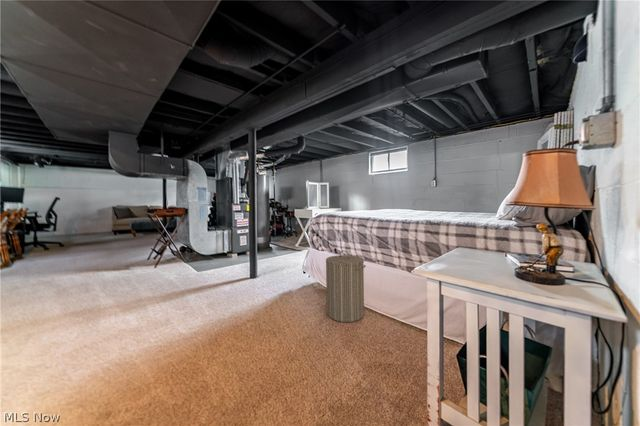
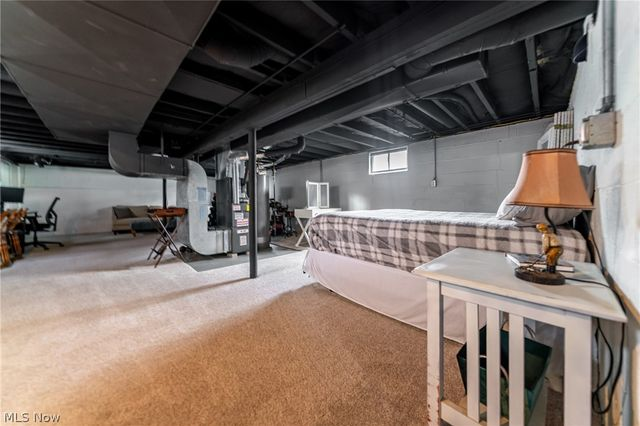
- laundry hamper (344, 281)
